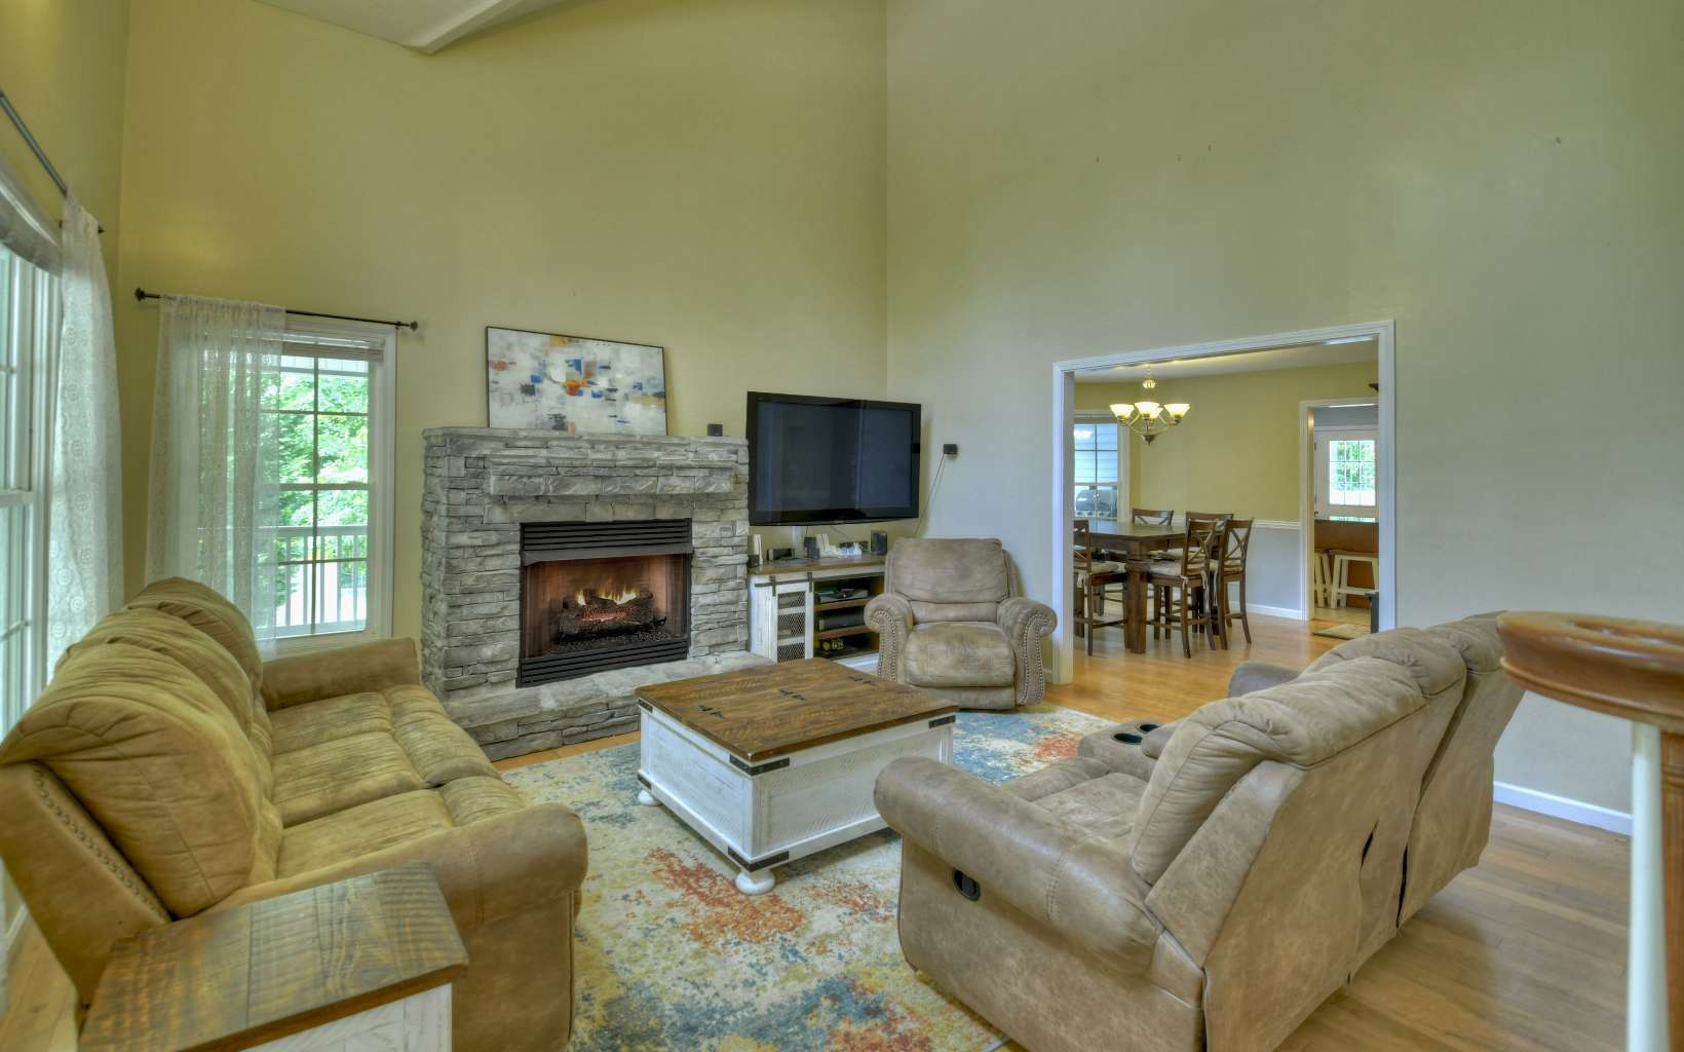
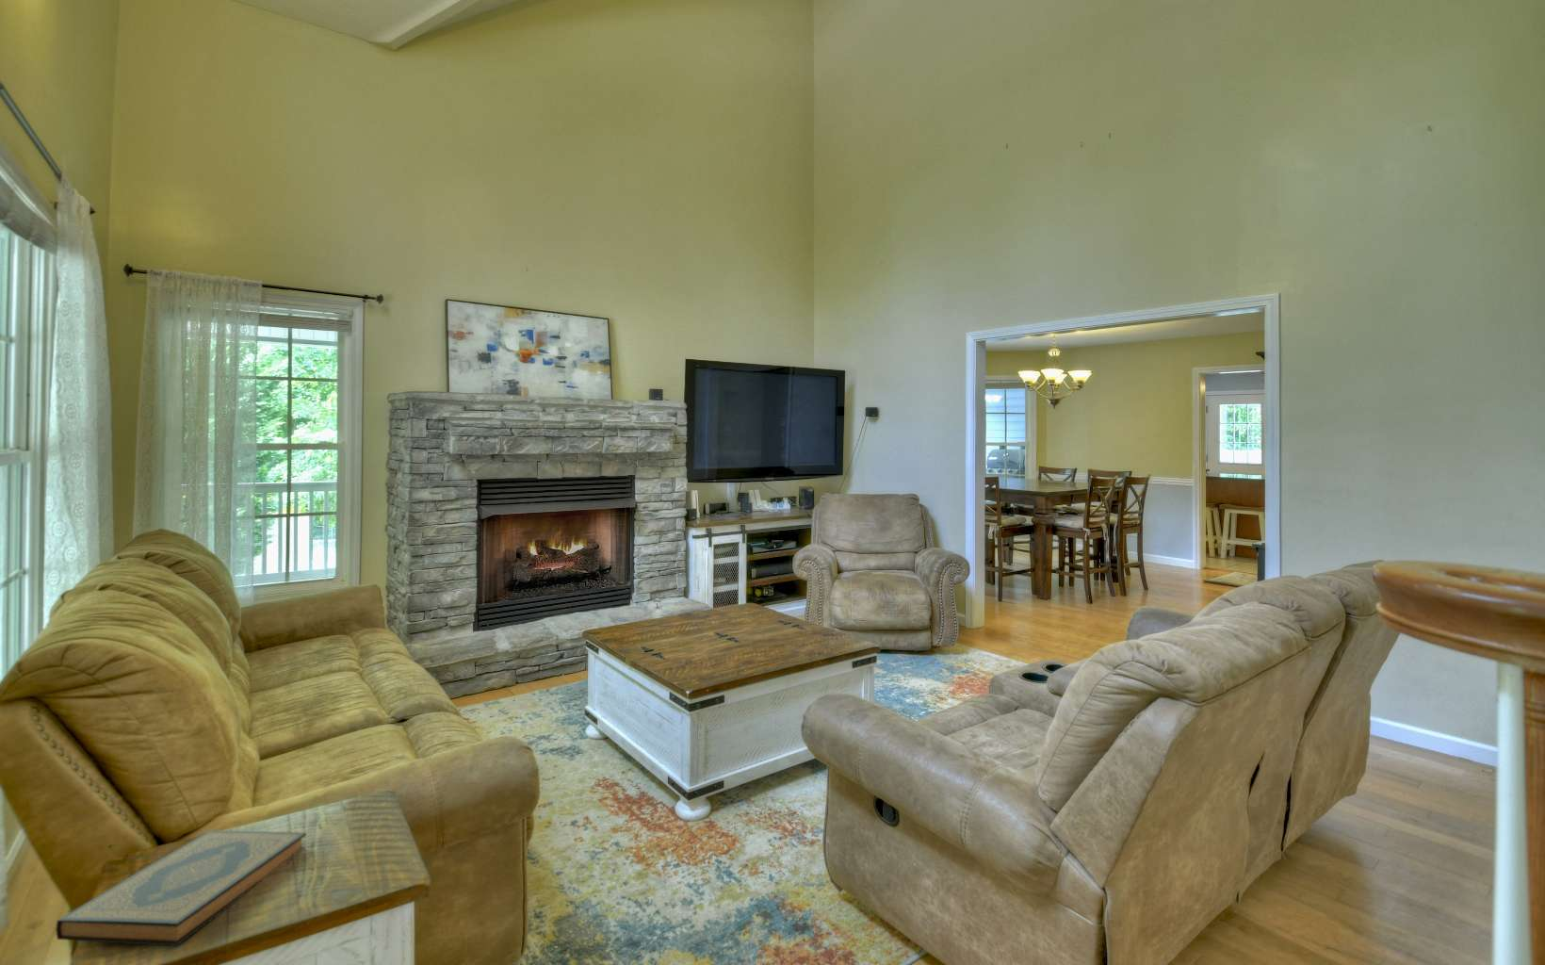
+ hardback book (195, 881)
